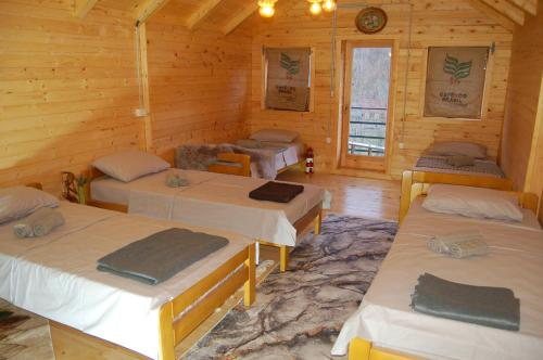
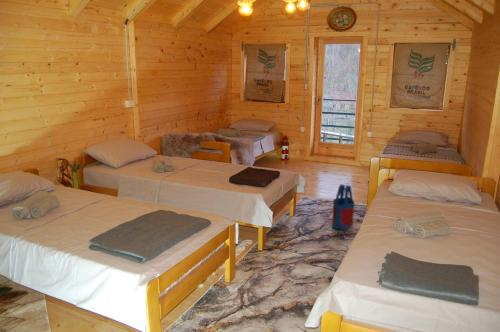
+ tote bag (343, 205)
